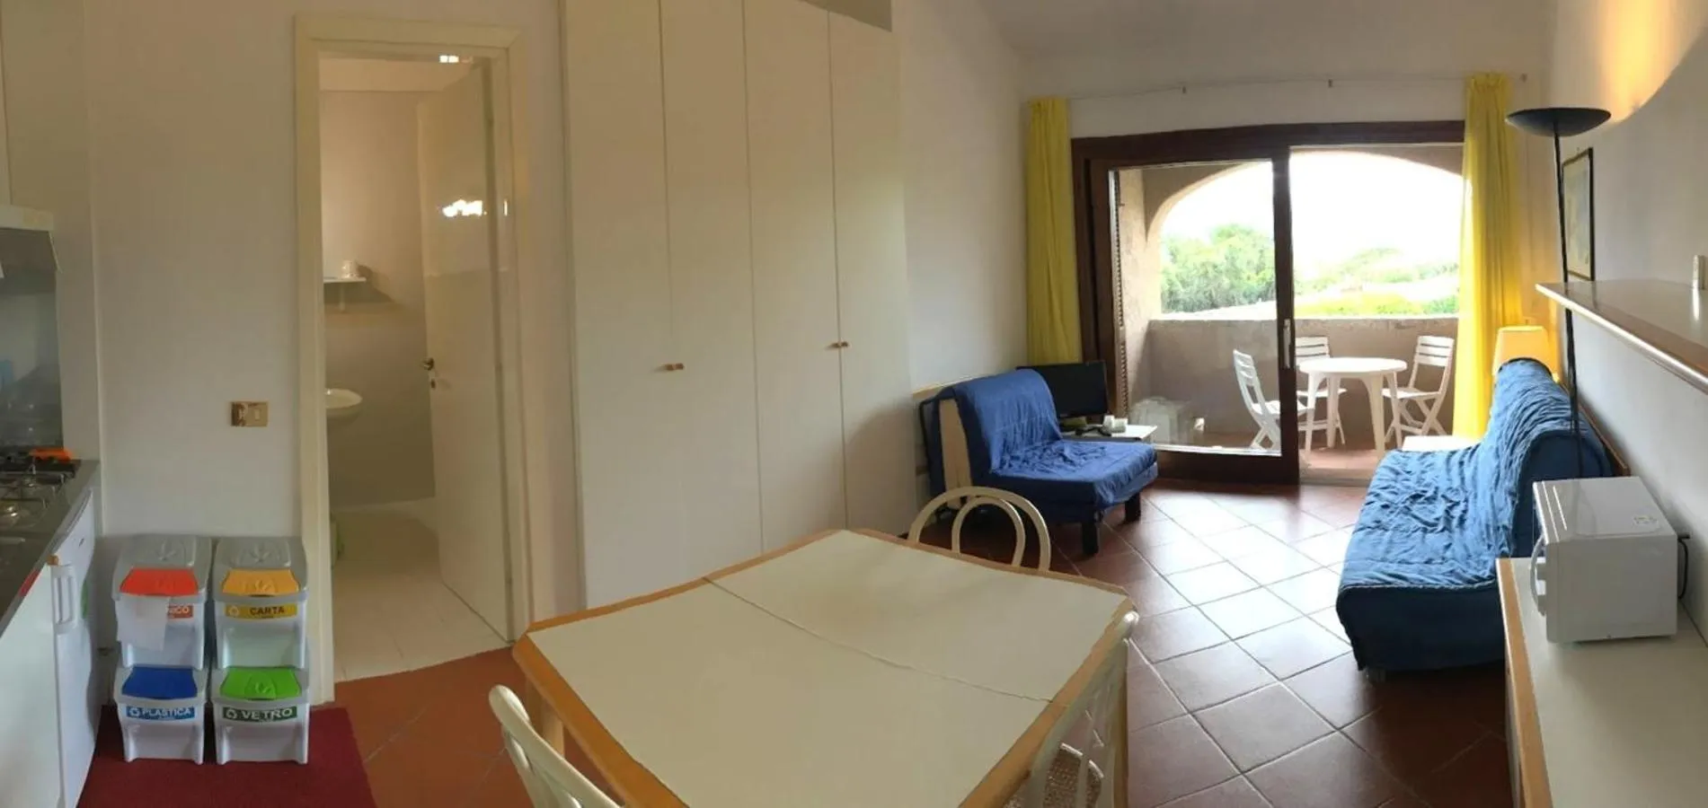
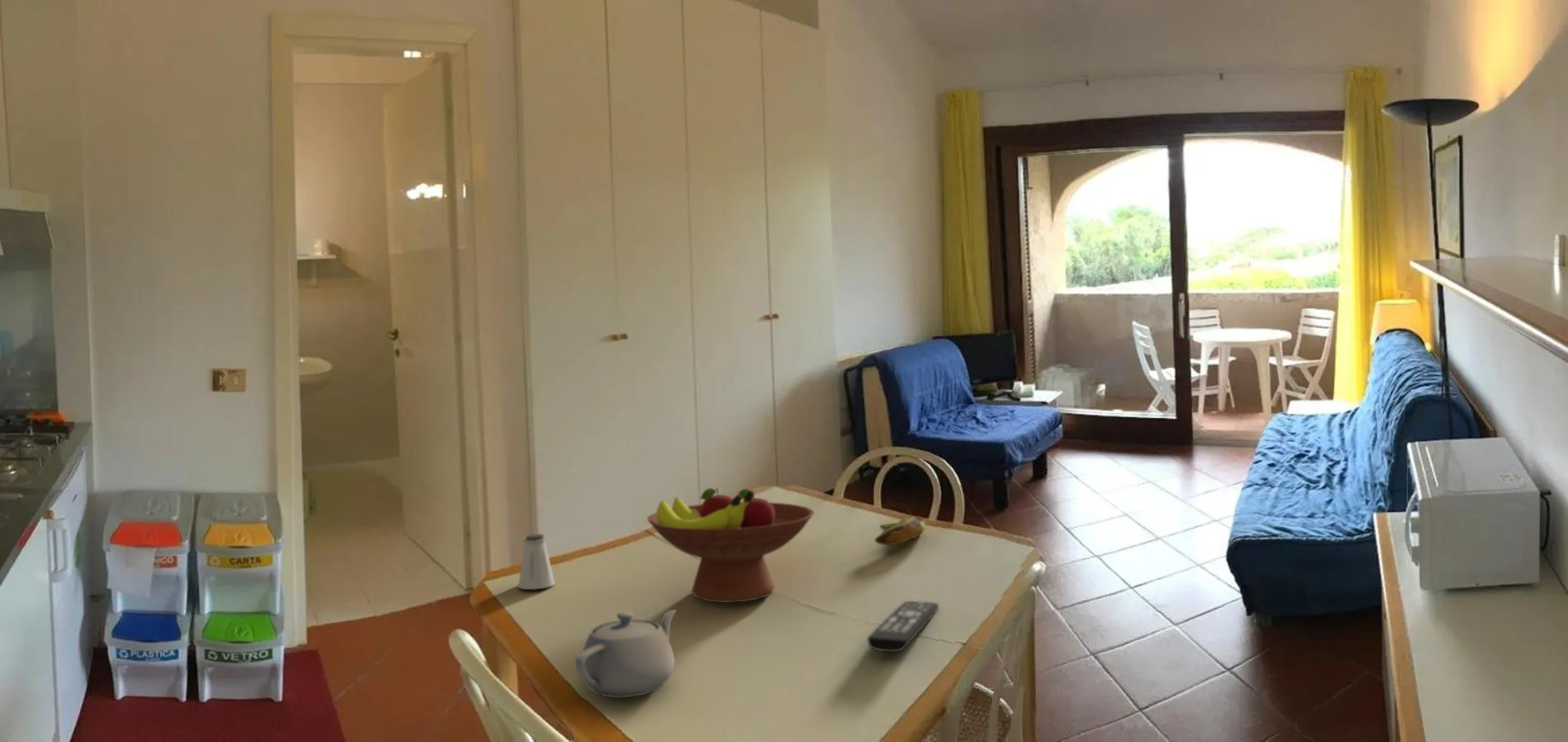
+ teapot (627, 649)
+ fruit bowl (732, 538)
+ remote control (905, 624)
+ saltshaker (535, 560)
+ banana (888, 527)
